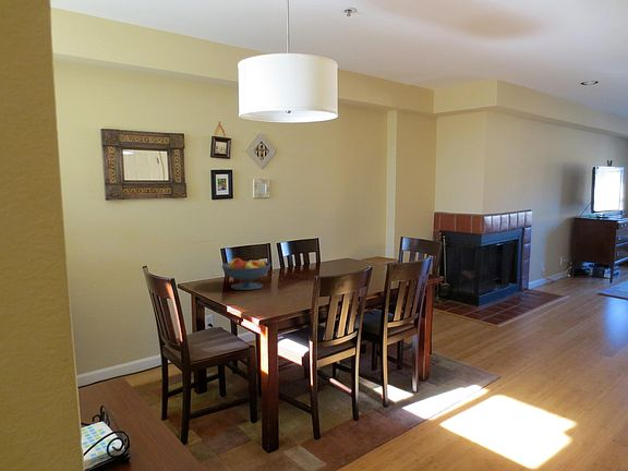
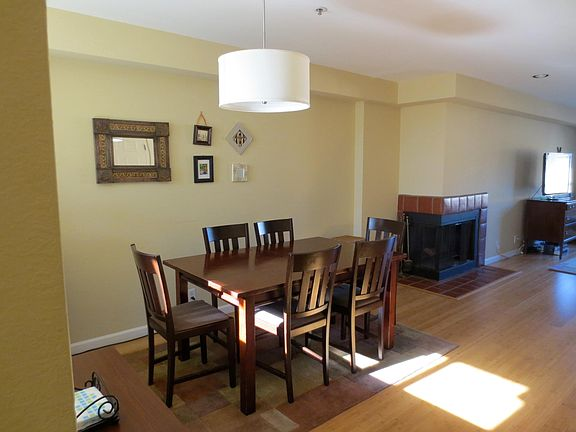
- fruit bowl (246, 271)
